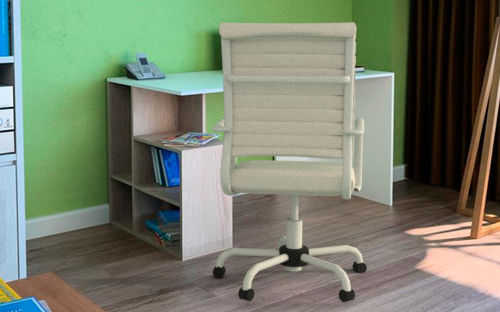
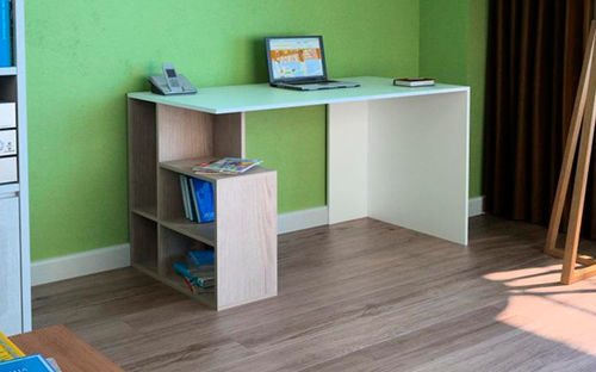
- office chair (291, 156)
